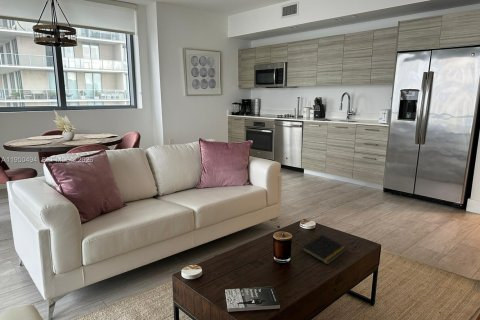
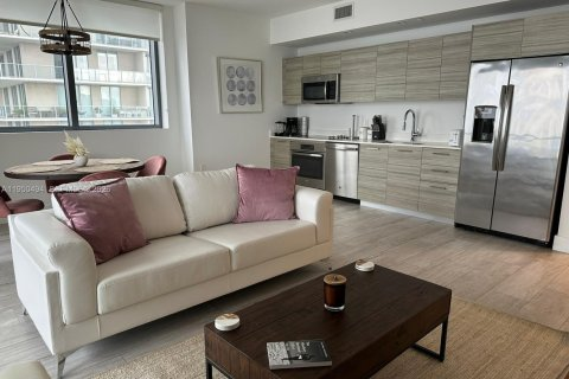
- notepad (324, 248)
